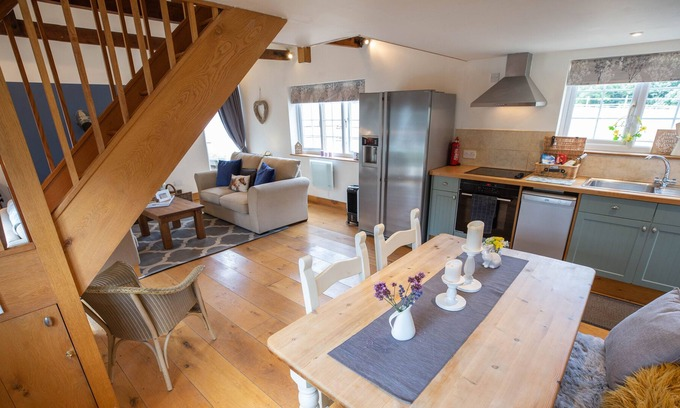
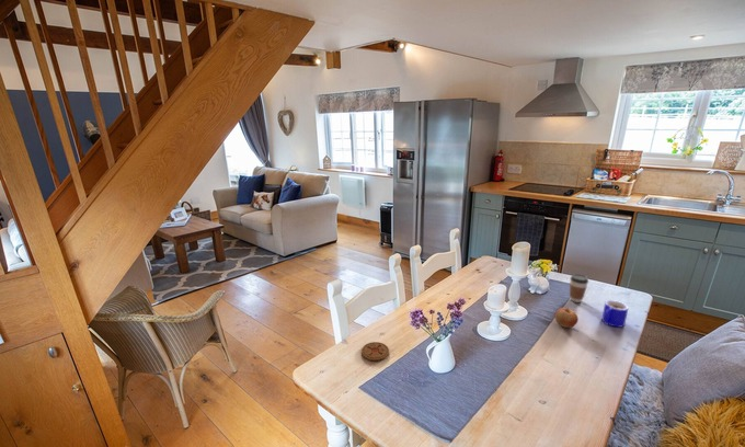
+ coffee cup (577, 288)
+ mug (612, 314)
+ apple (565, 317)
+ coaster (375, 351)
